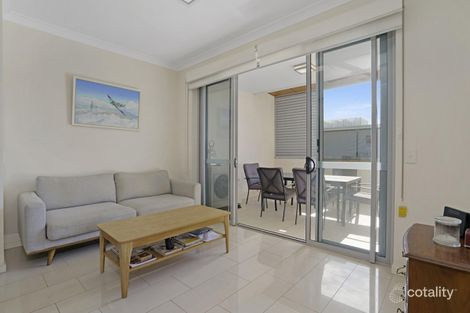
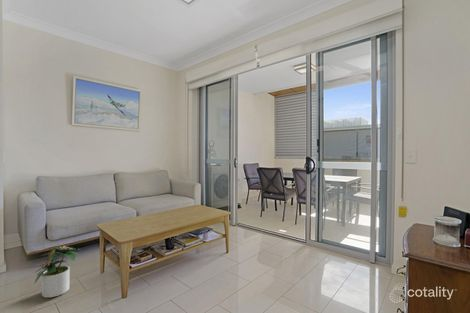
+ potted plant (59, 268)
